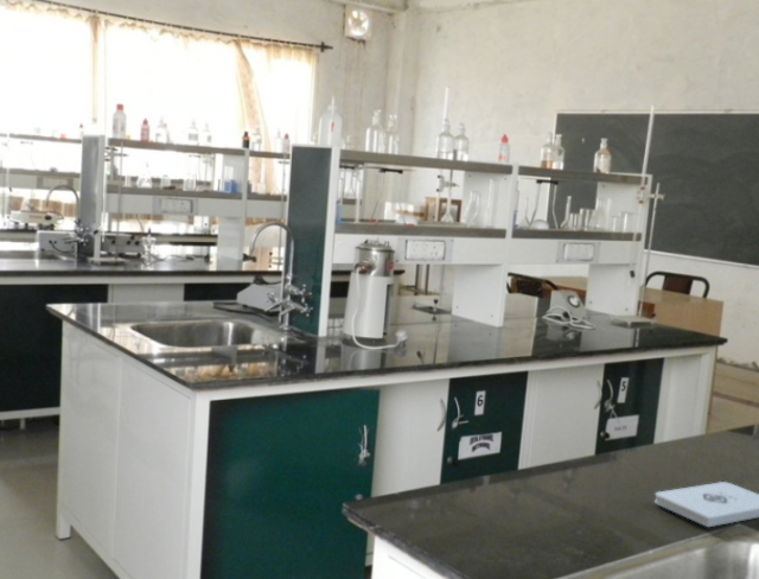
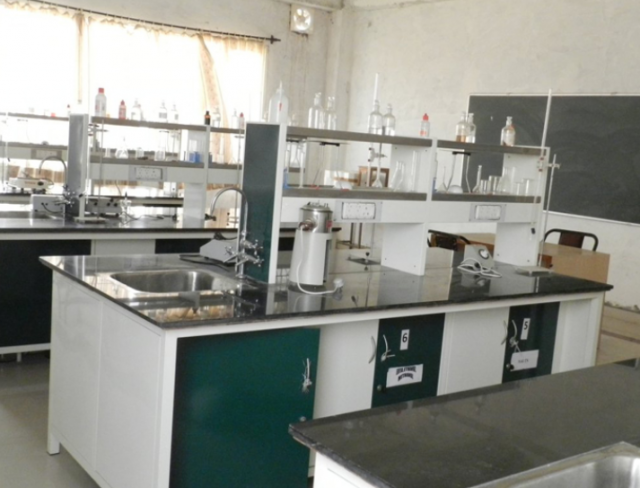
- notepad (717, 502)
